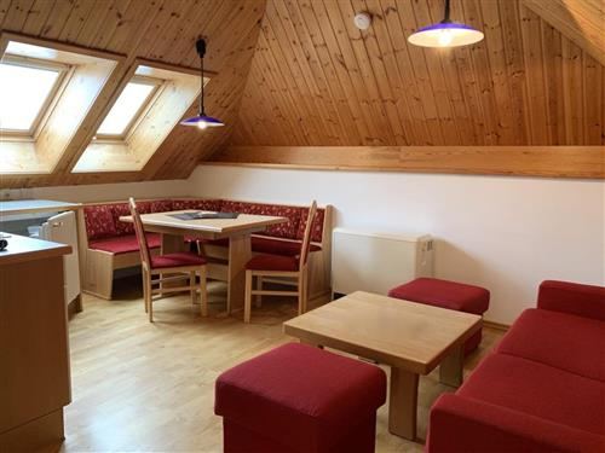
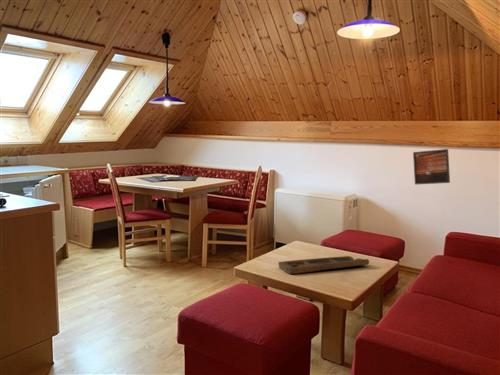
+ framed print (431, 167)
+ decorative tray (322, 263)
